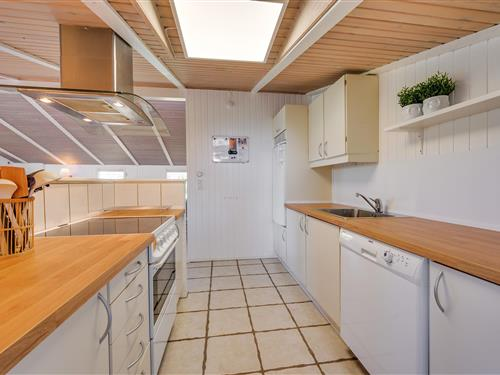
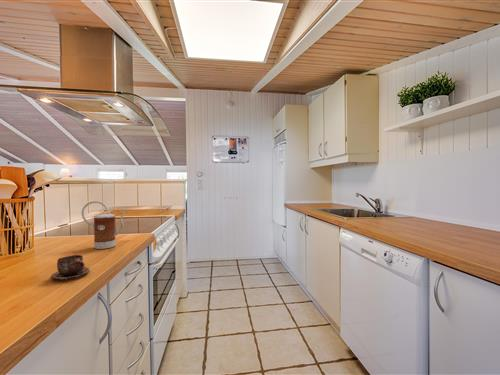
+ kettle (105, 223)
+ cup (71, 266)
